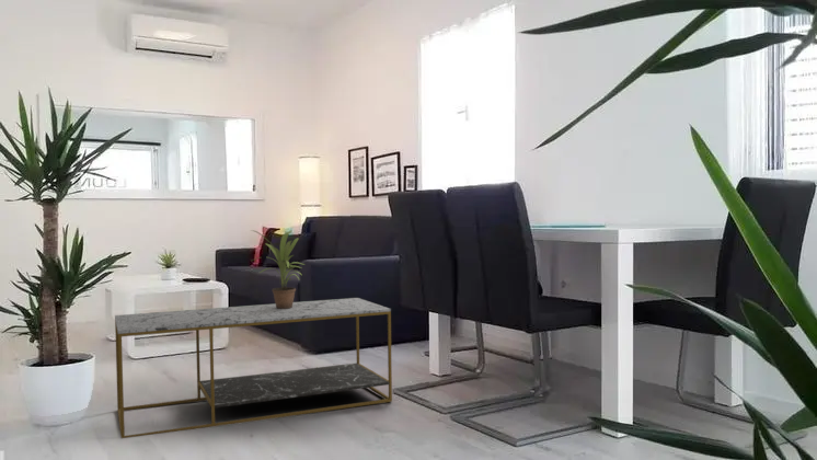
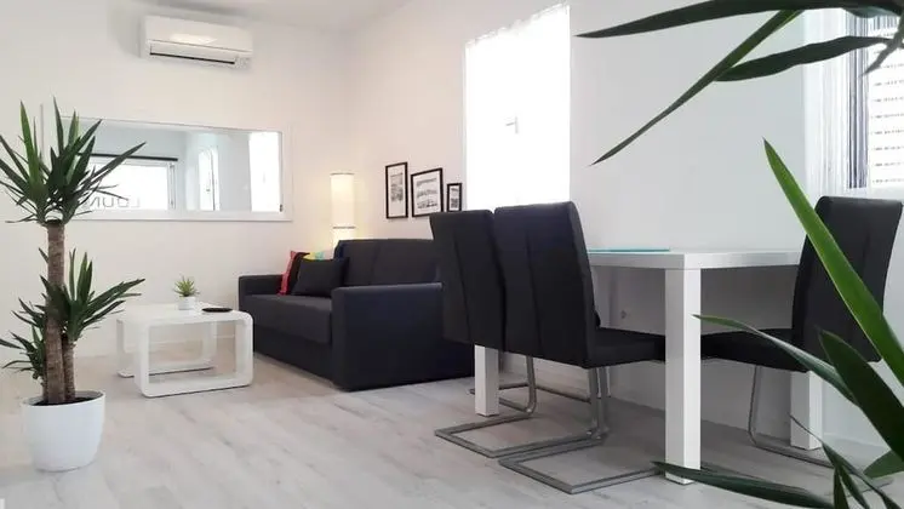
- coffee table (261, 373)
- potted plant (283, 267)
